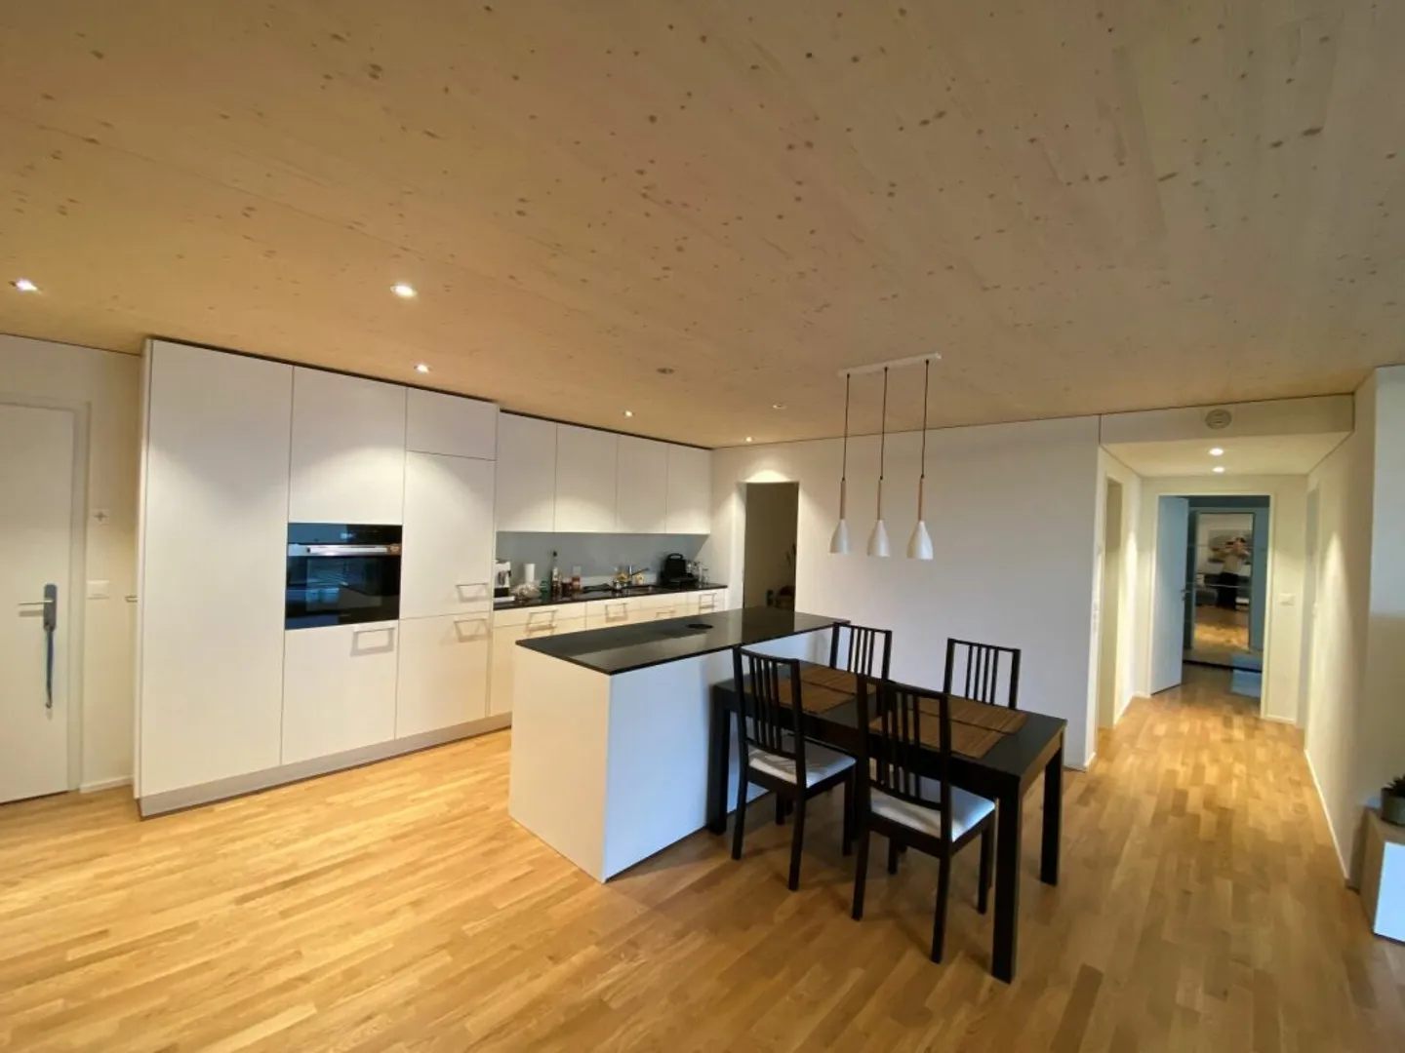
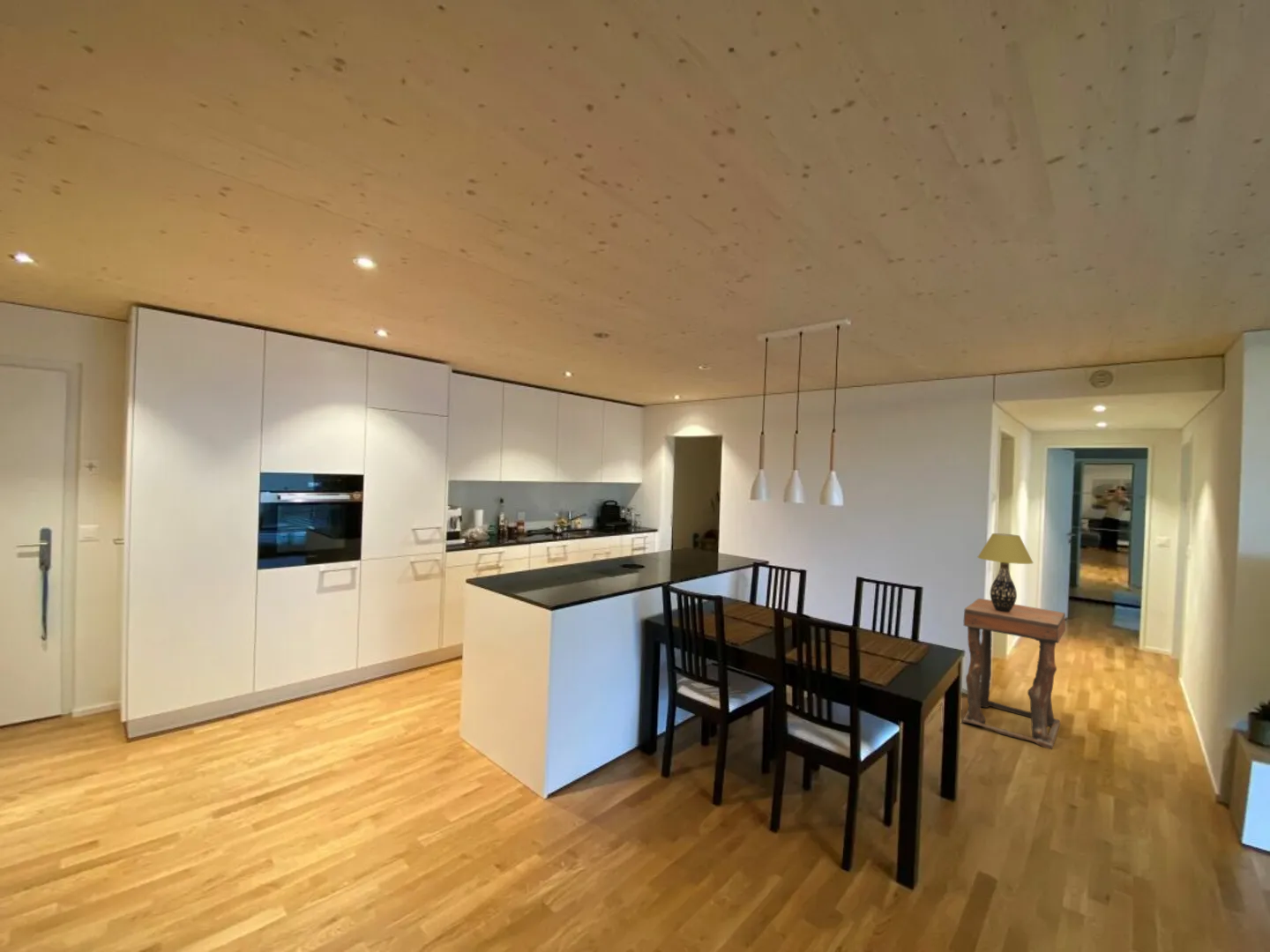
+ side table (990, 666)
+ table lamp (1004, 572)
